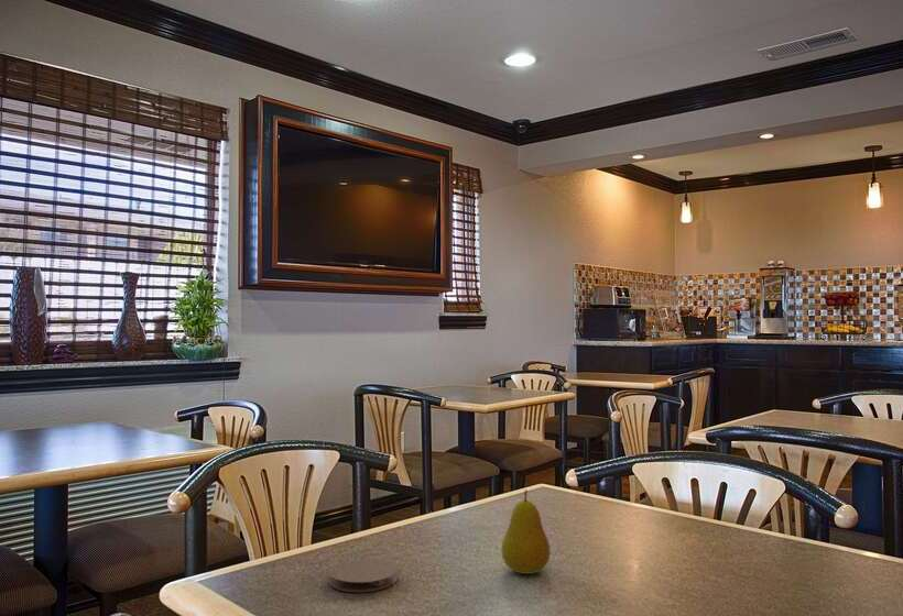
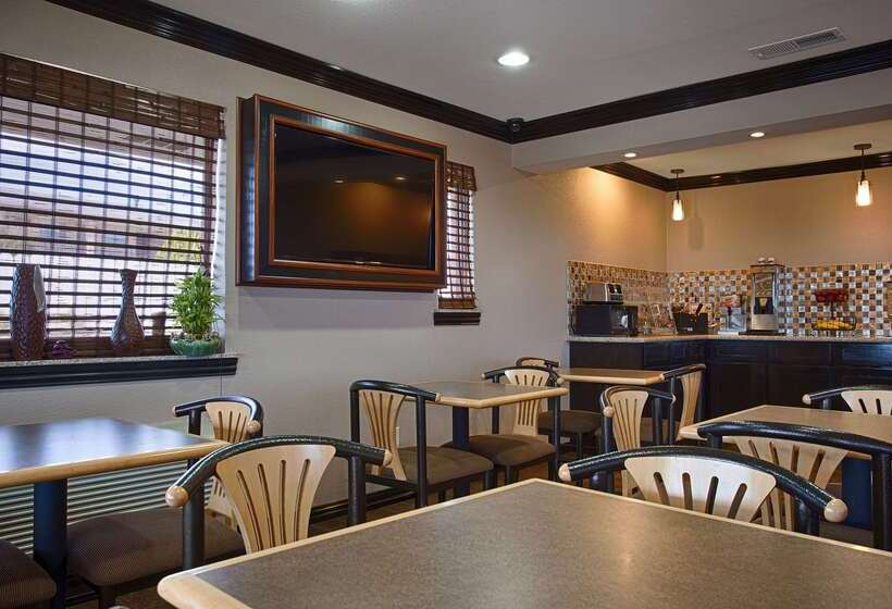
- coaster (362, 574)
- fruit (525, 530)
